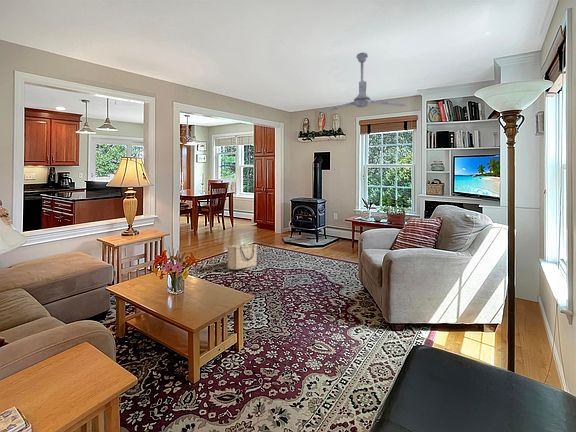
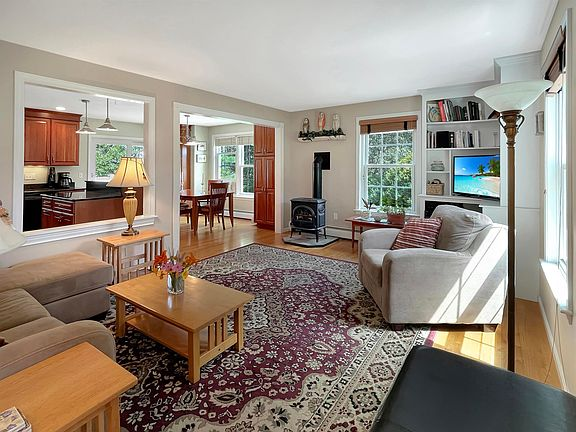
- ceiling fan (362, 75)
- basket (242, 256)
